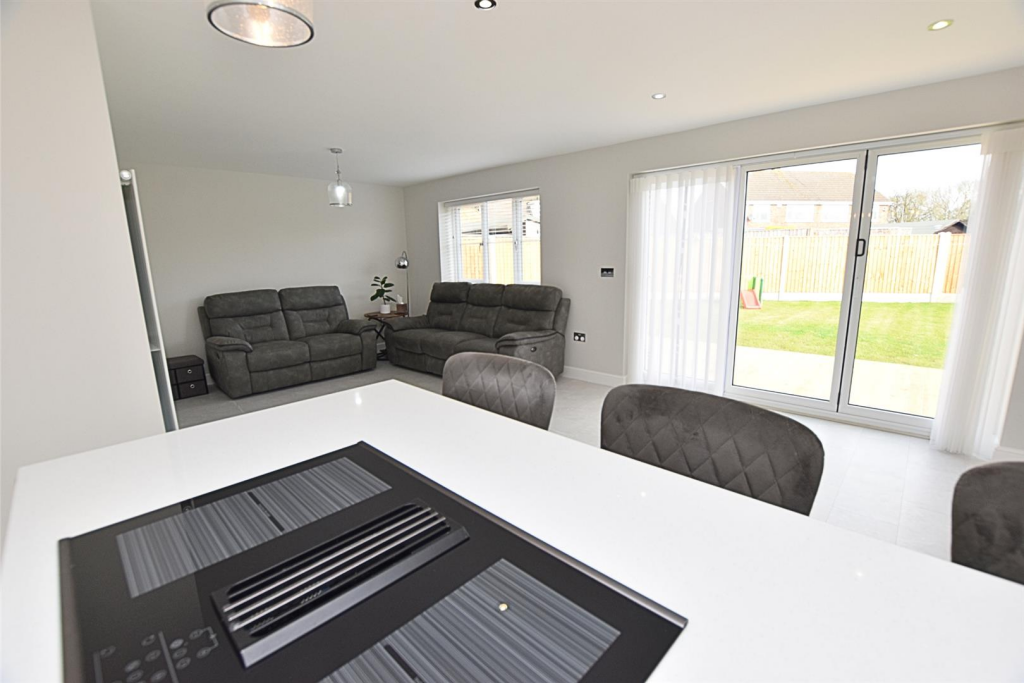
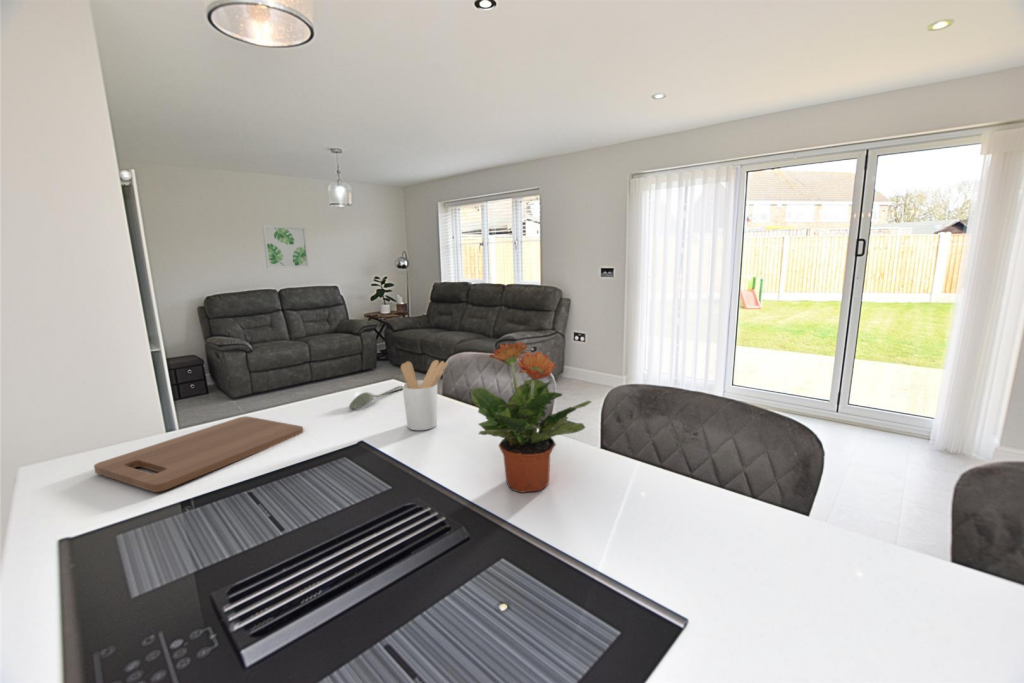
+ spoon (379, 394)
+ potted plant (524, 416)
+ utensil holder (426, 392)
+ cutting board (209, 447)
+ wall art (286, 247)
